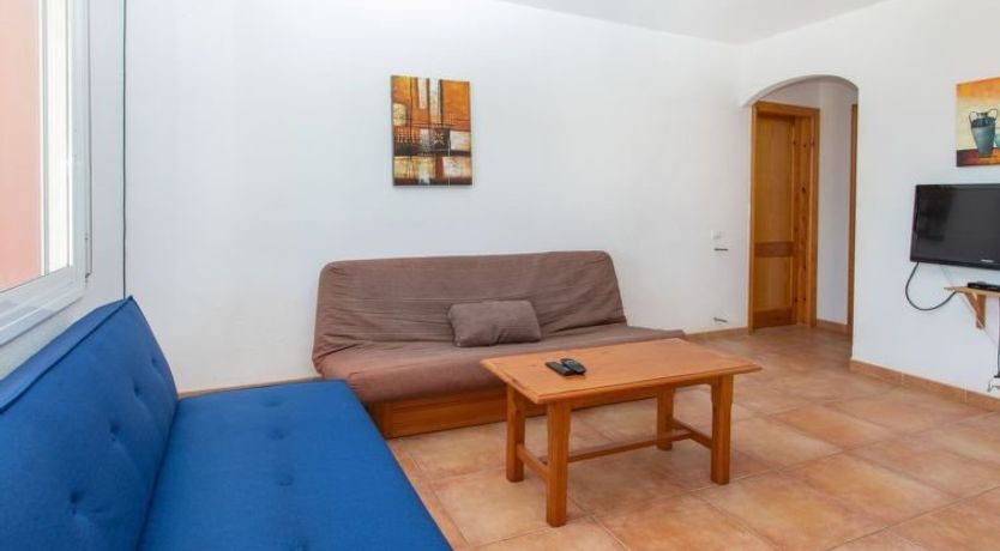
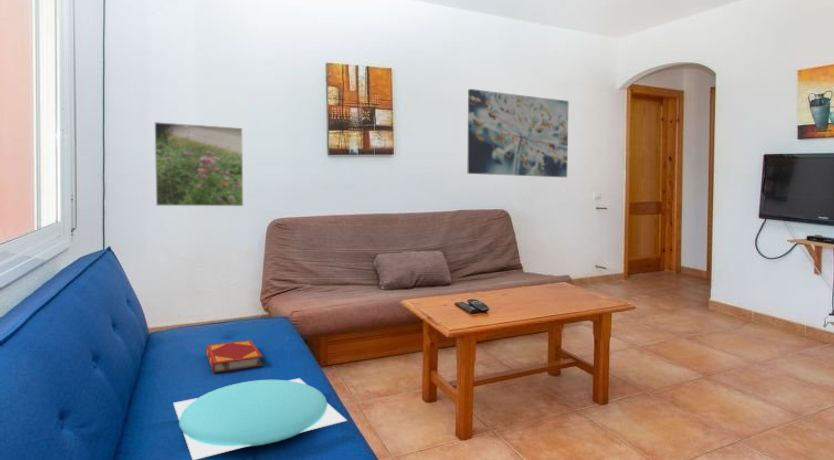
+ hardback book (233, 355)
+ wall art (520, 135)
+ cushion (256, 408)
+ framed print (200, 165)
